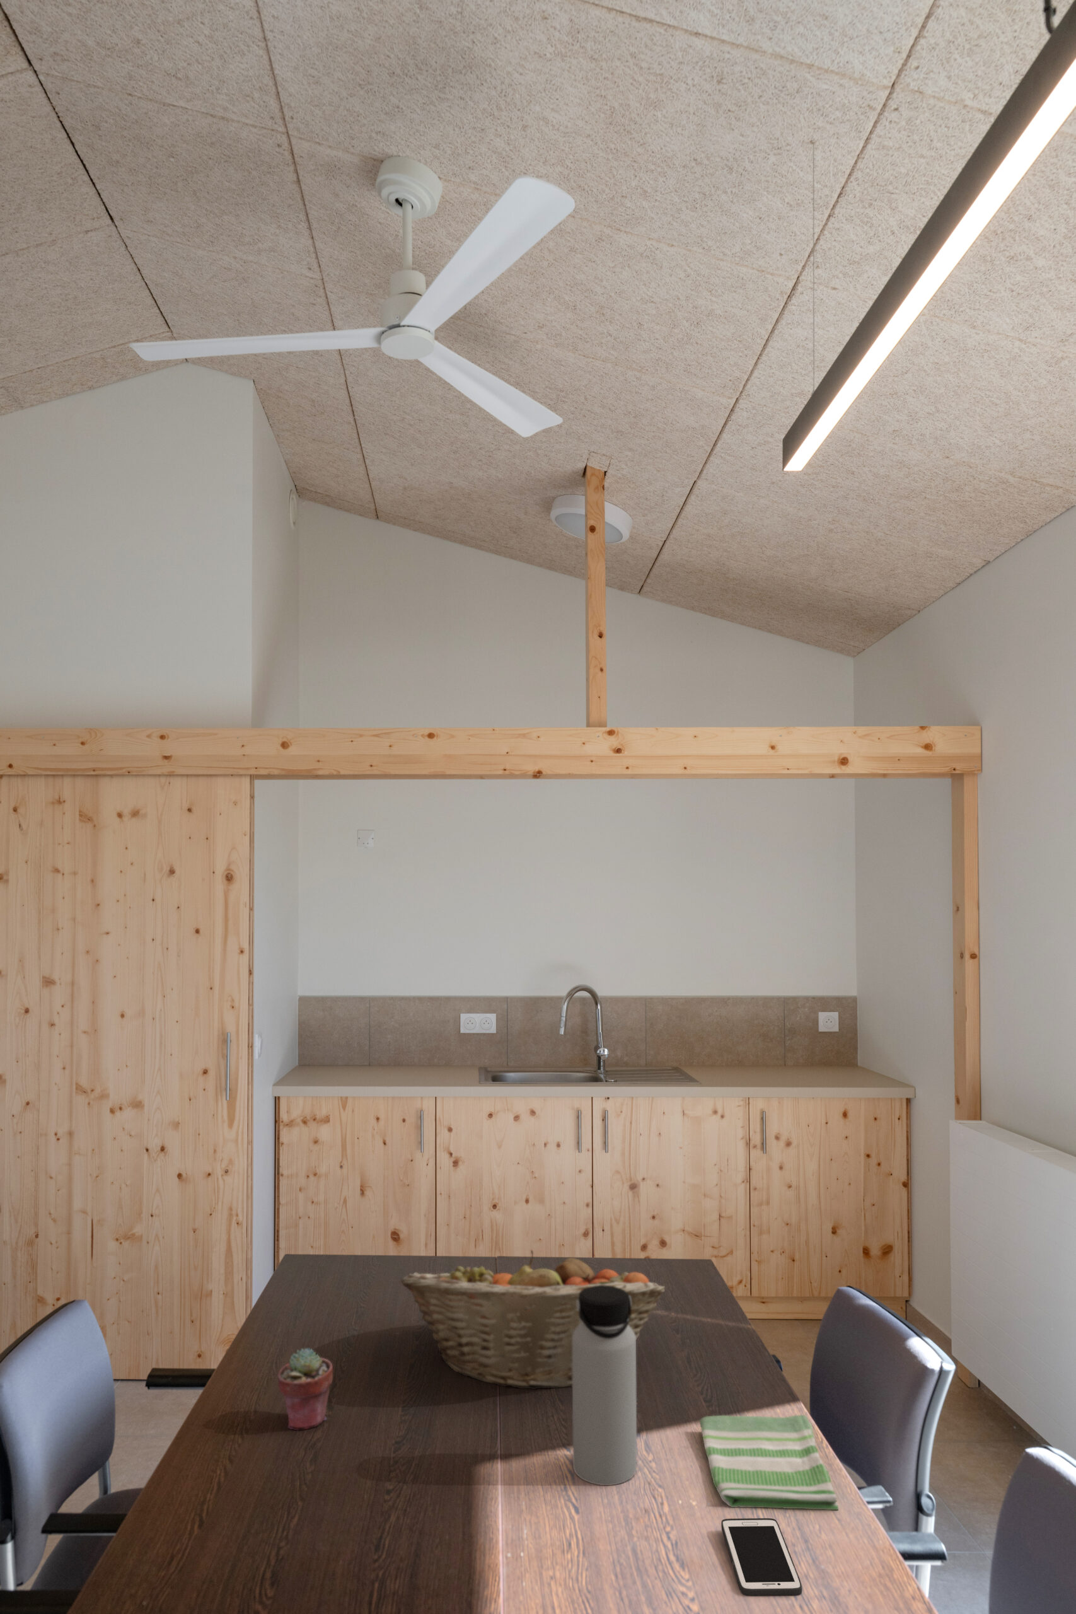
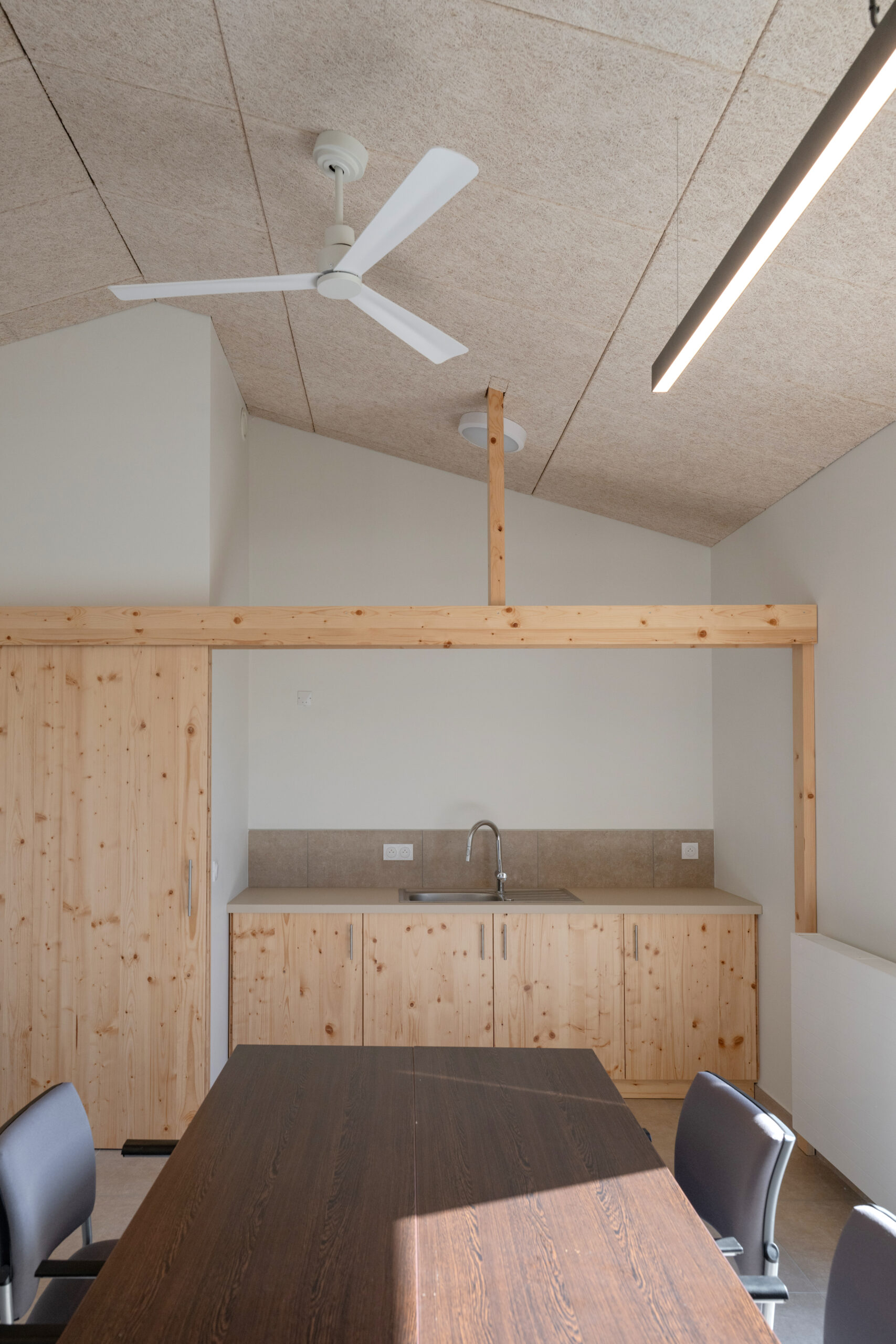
- fruit basket (532, 1304)
- dish towel (766, 1457)
- water bottle (604, 1380)
- potted succulent (305, 1383)
- cell phone (760, 1555)
